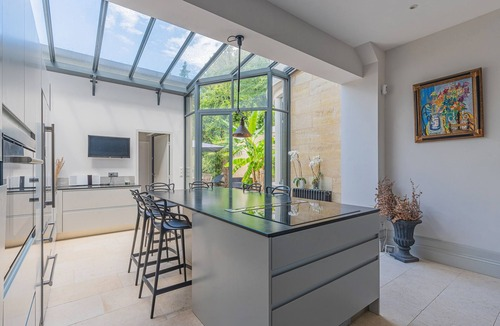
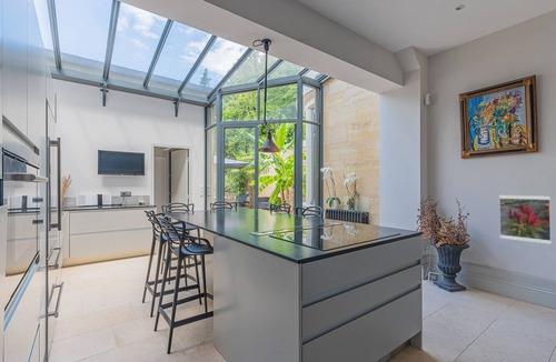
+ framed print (524, 218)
